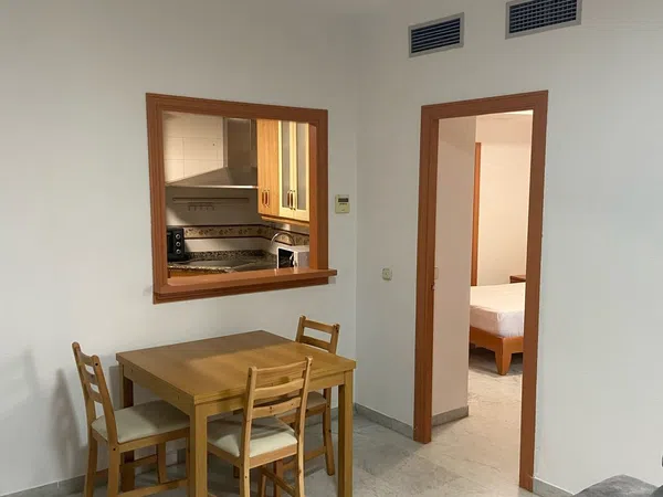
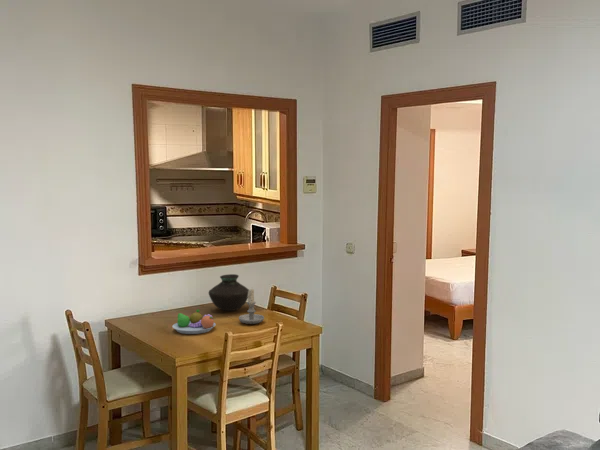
+ vase (229, 292)
+ candle (251, 304)
+ fruit bowl (193, 320)
